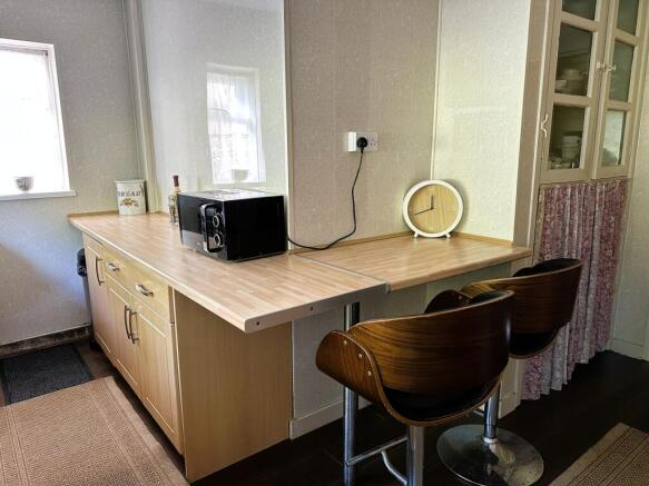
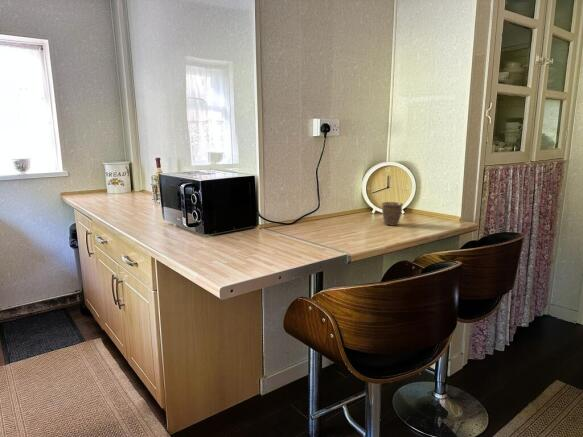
+ mug (392, 213)
